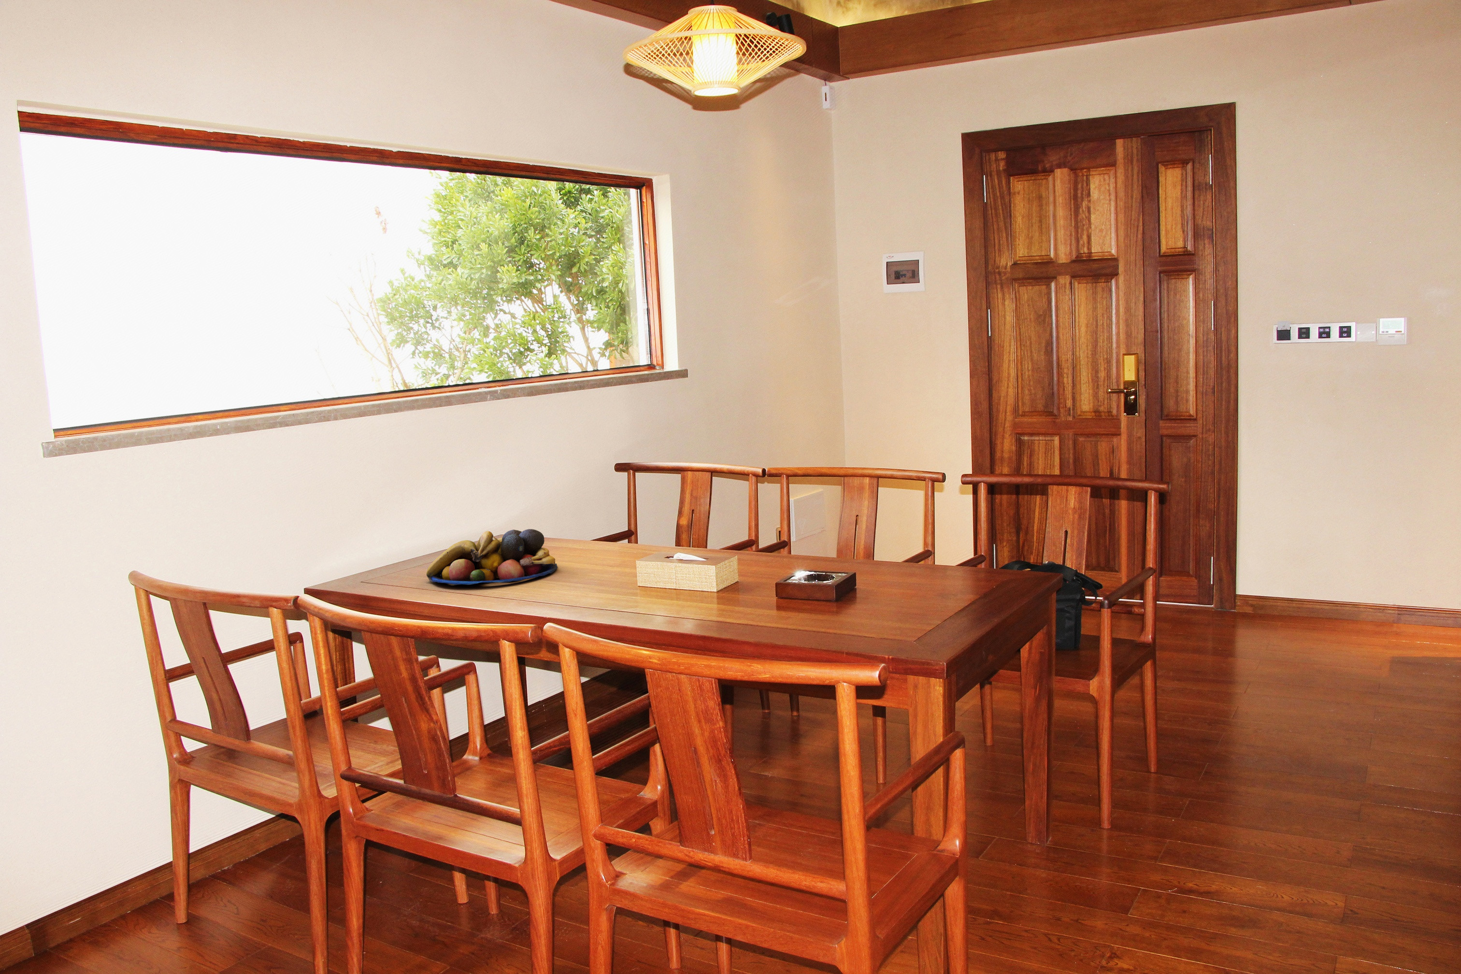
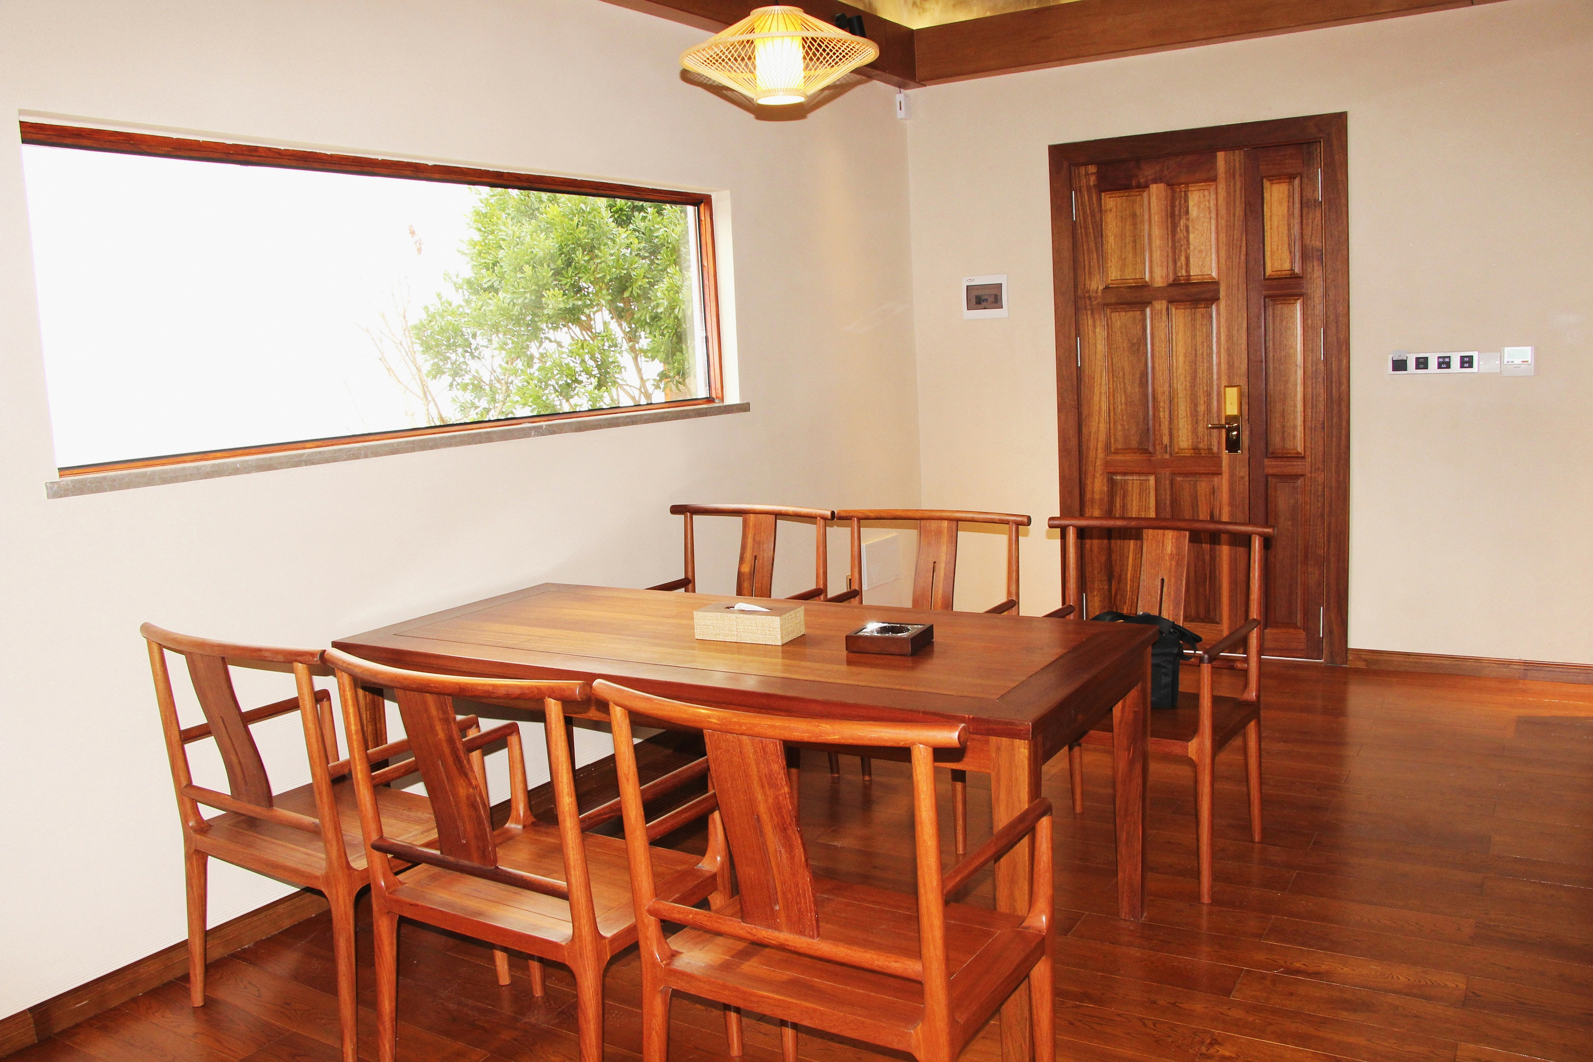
- fruit bowl (492, 552)
